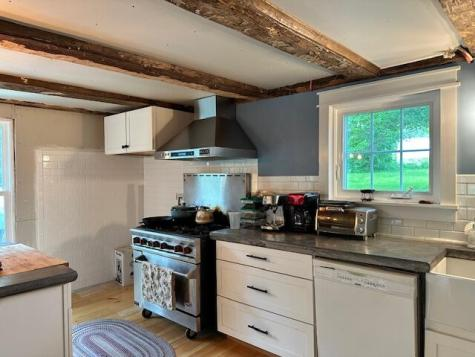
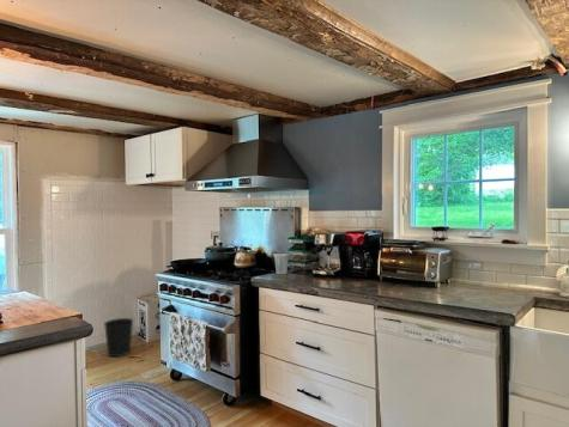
+ wastebasket (119, 337)
